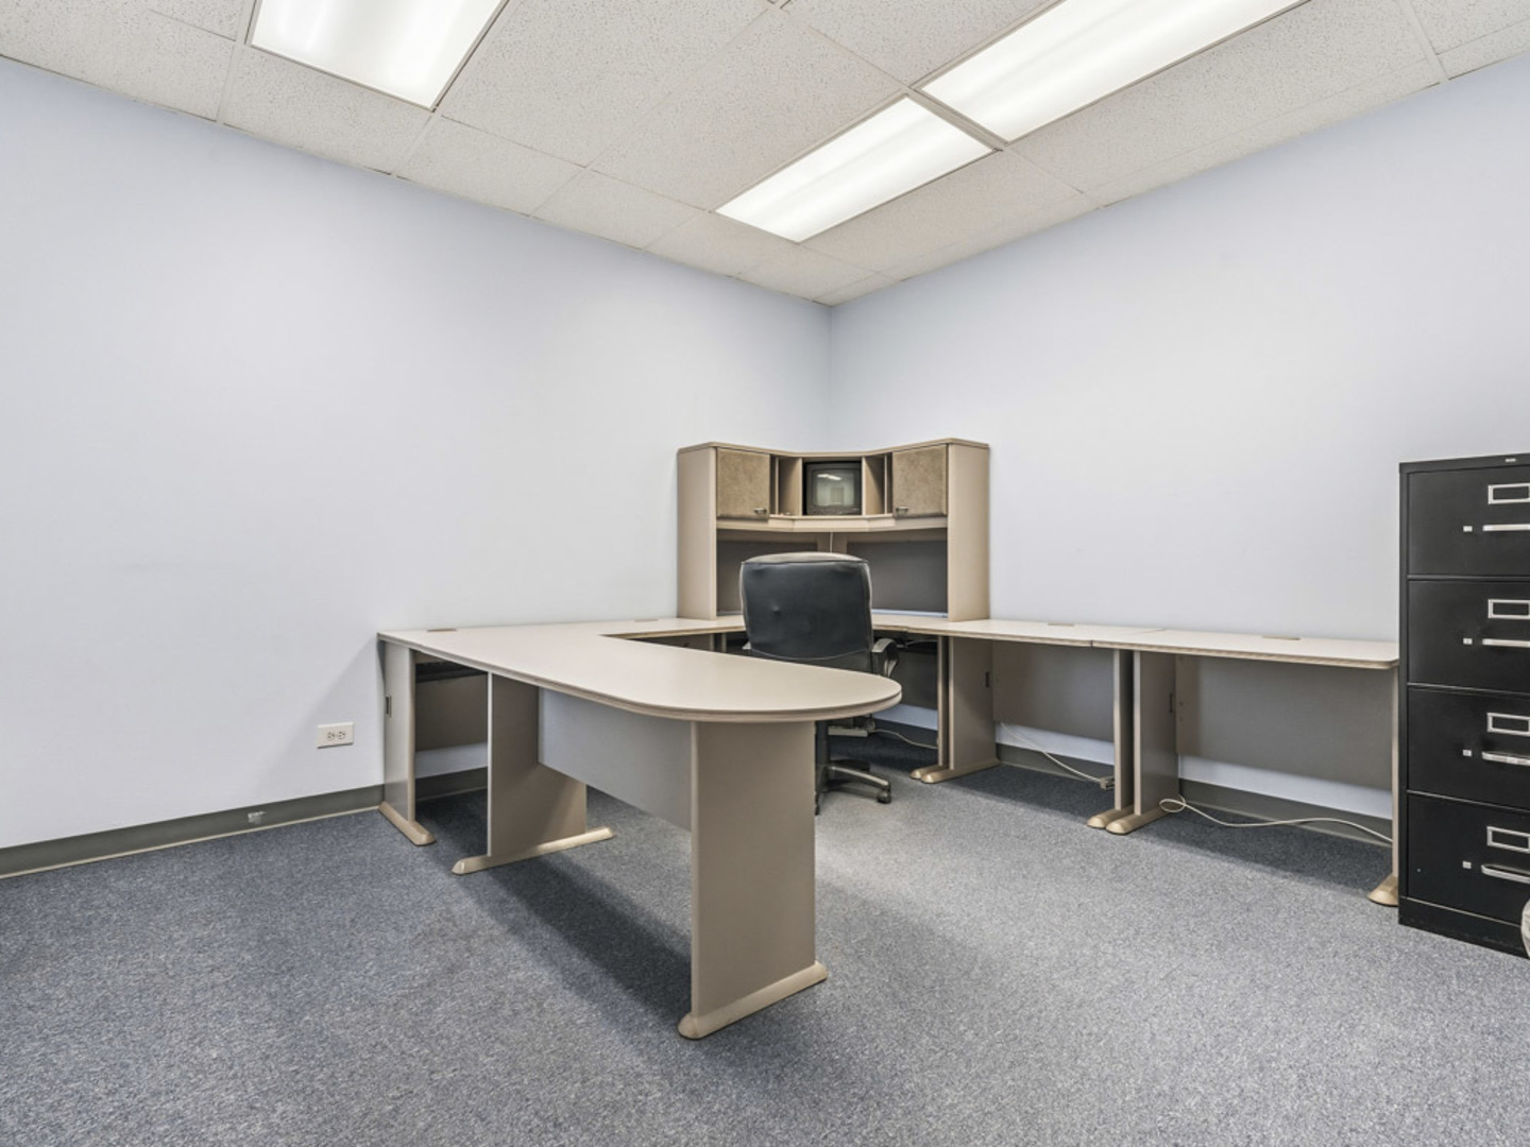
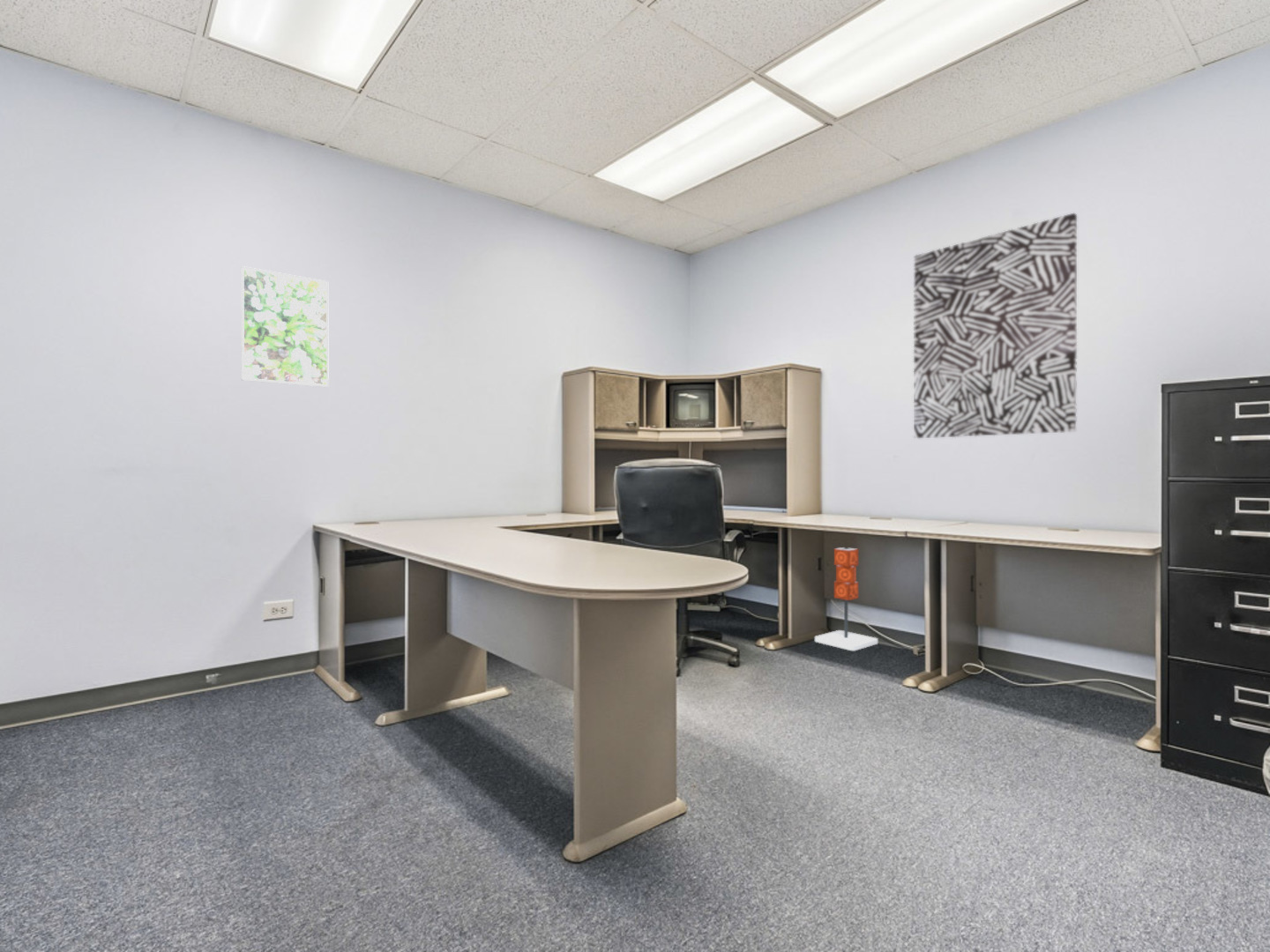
+ speaker (846, 594)
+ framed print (286, 329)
+ wall art (988, 336)
